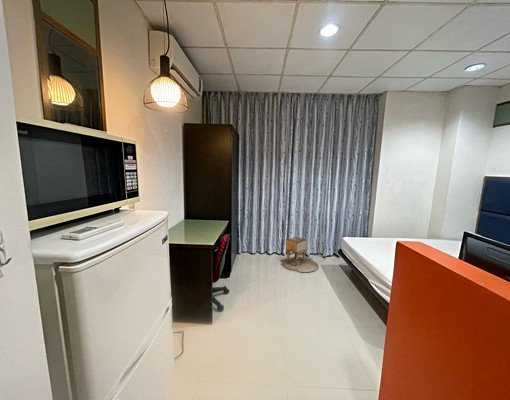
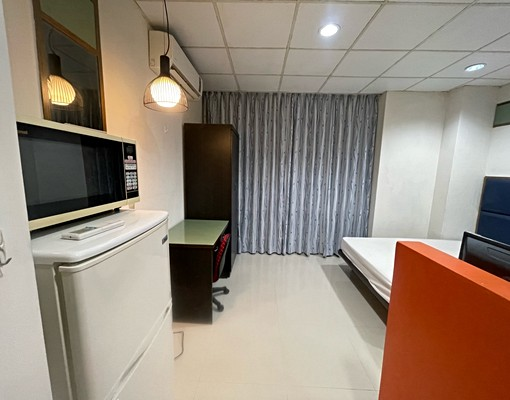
- nightstand (299, 252)
